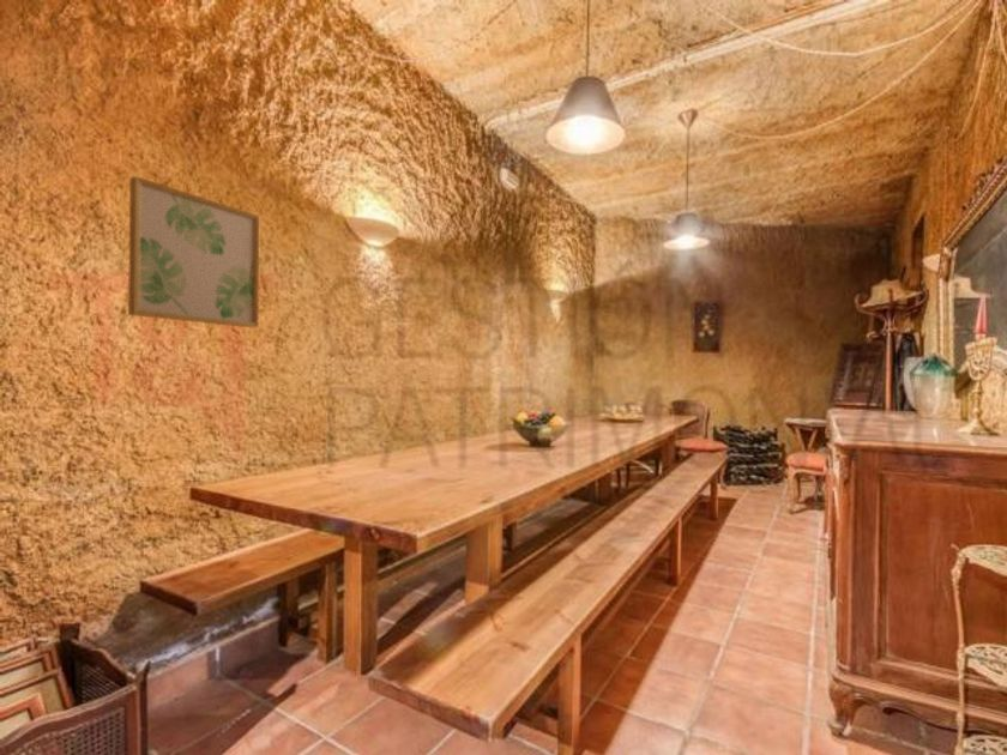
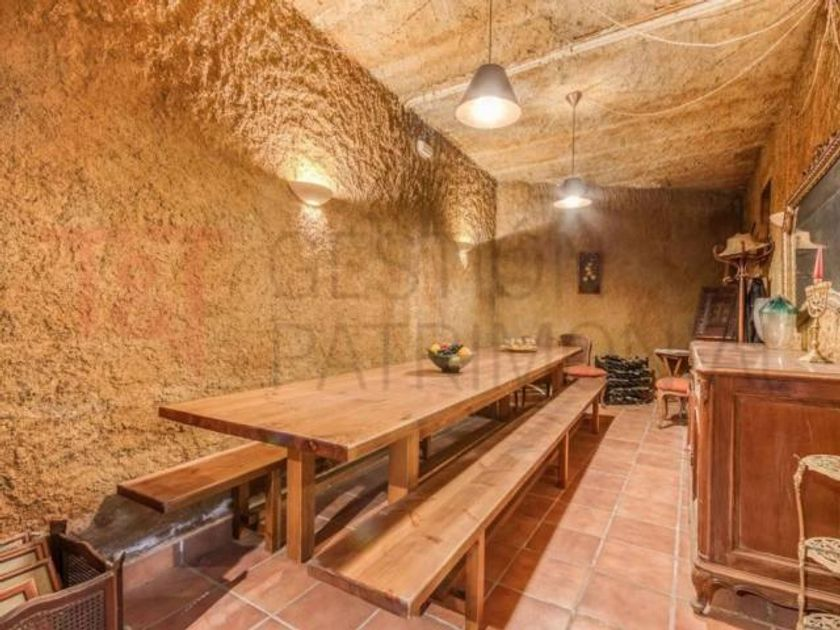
- wall art (200, 260)
